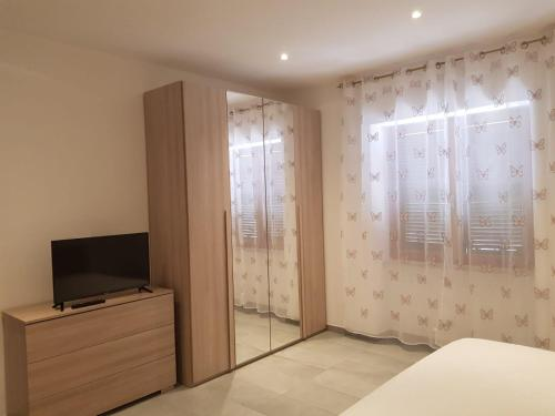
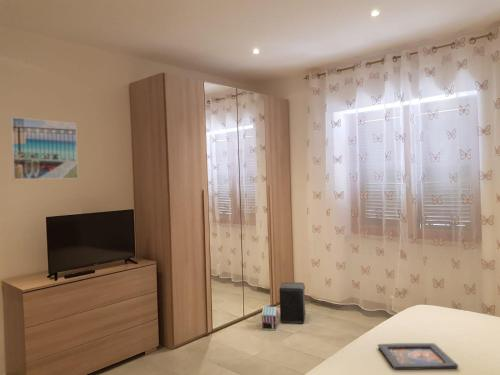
+ toy house (270, 316)
+ tablet (415, 355)
+ speaker (292, 302)
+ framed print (46, 149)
